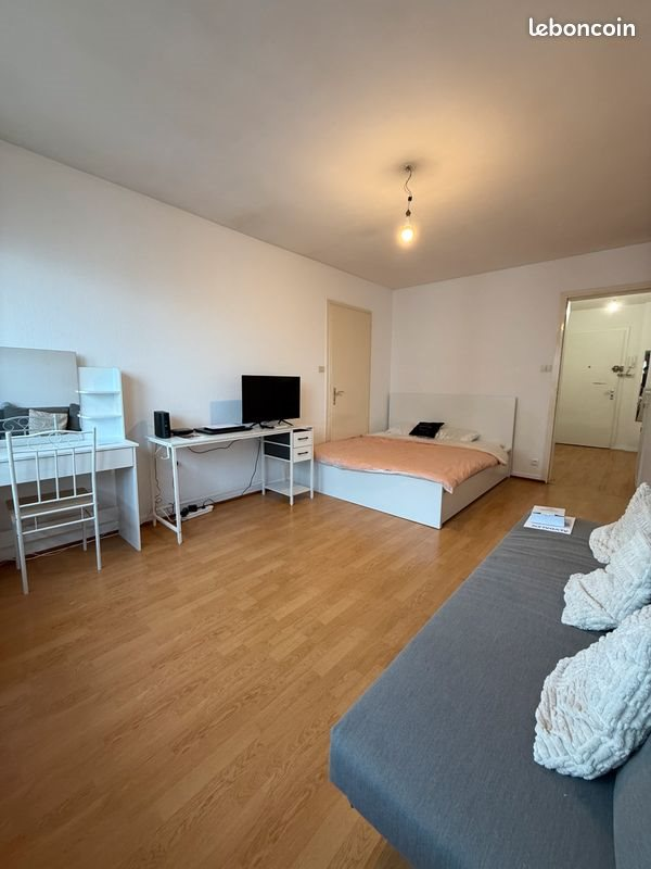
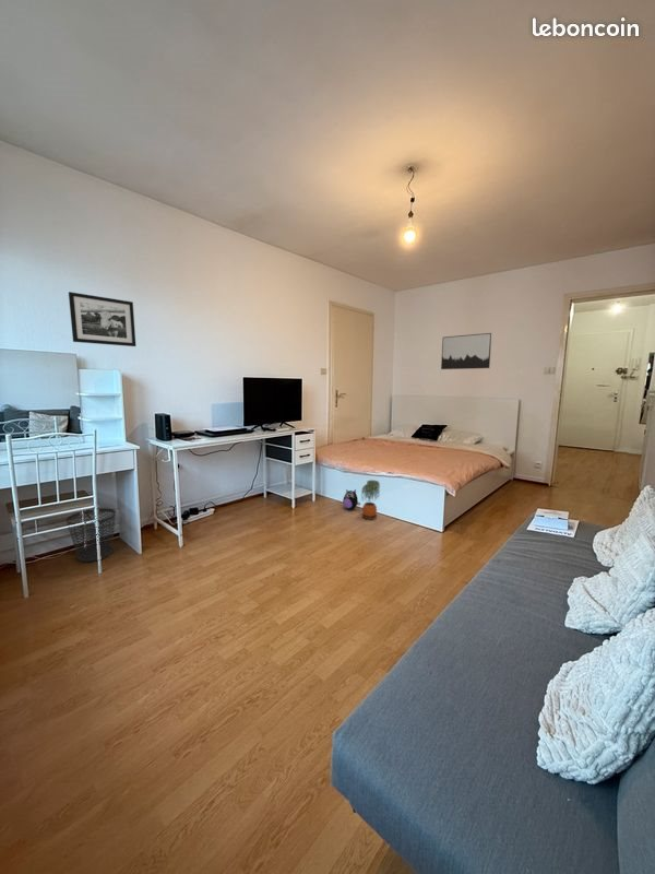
+ wastebasket (93, 535)
+ potted plant (369, 498)
+ plush toy (350, 498)
+ wall art (465, 352)
+ picture frame (104, 320)
